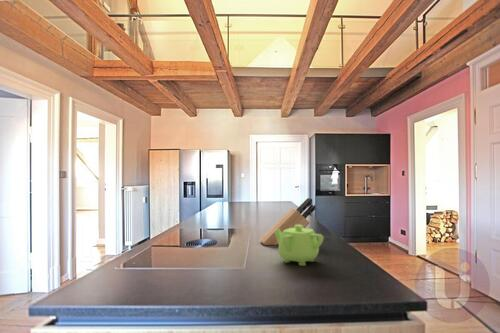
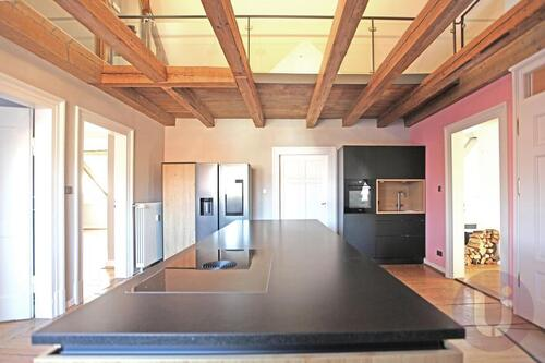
- knife block (288, 220)
- teapot (298, 242)
